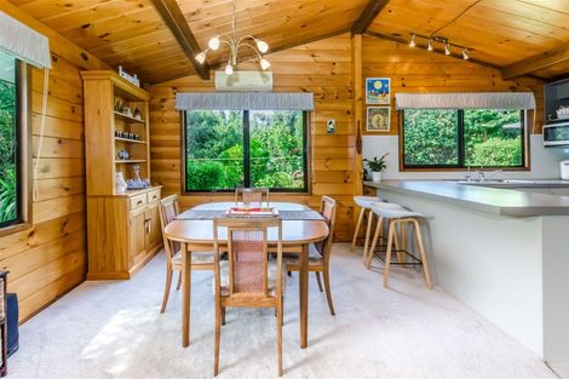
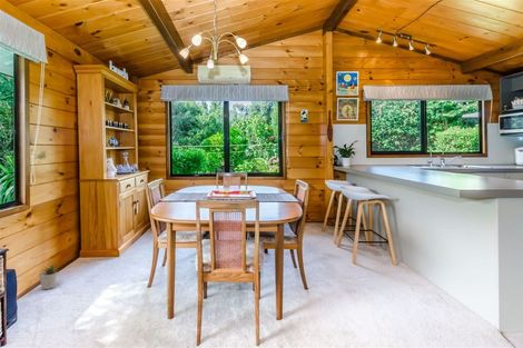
+ potted plant (48, 275)
